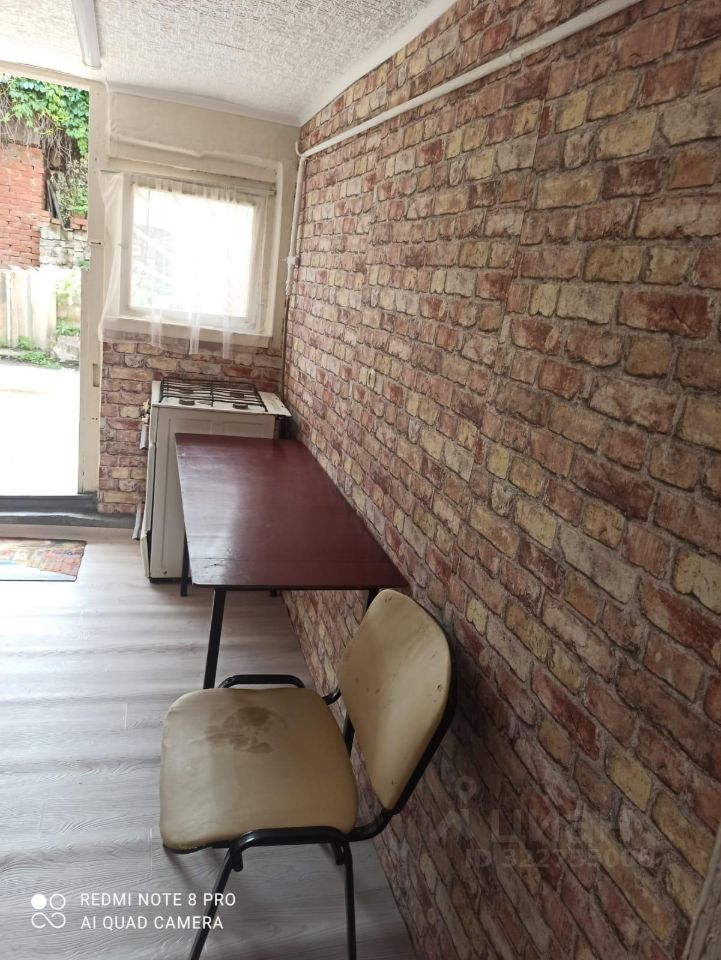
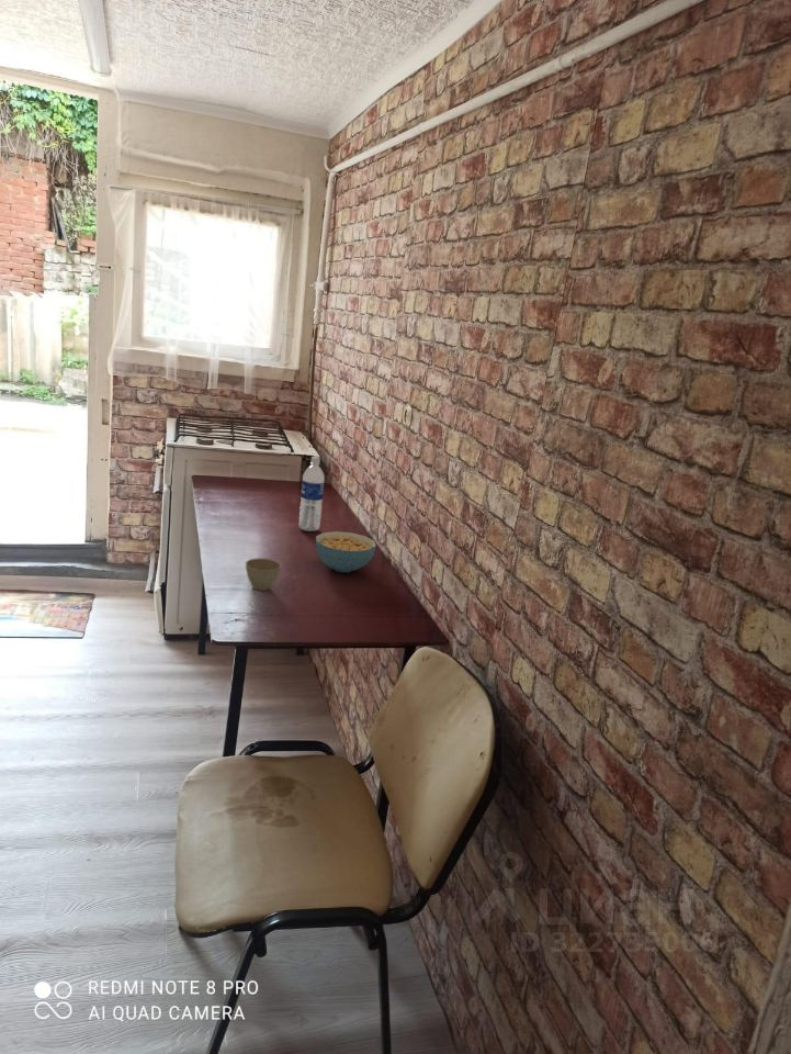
+ cereal bowl (343, 554)
+ water bottle (312, 493)
+ flower pot (262, 575)
